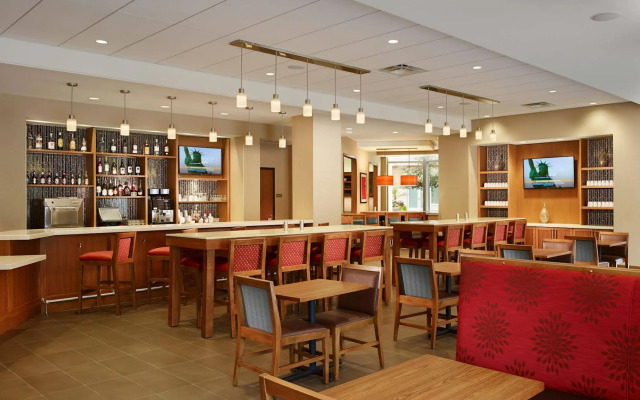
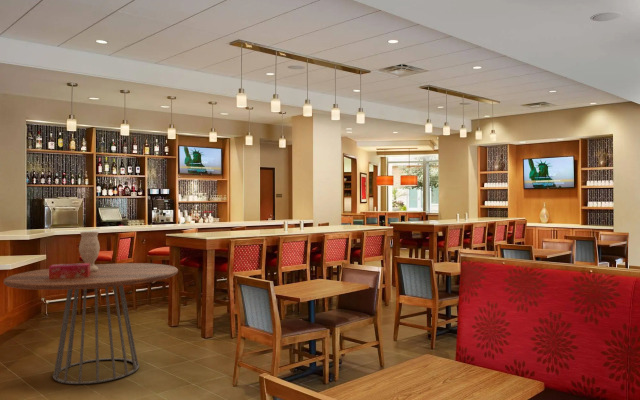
+ tissue box (70, 270)
+ dining table (96, 321)
+ vase (89, 250)
